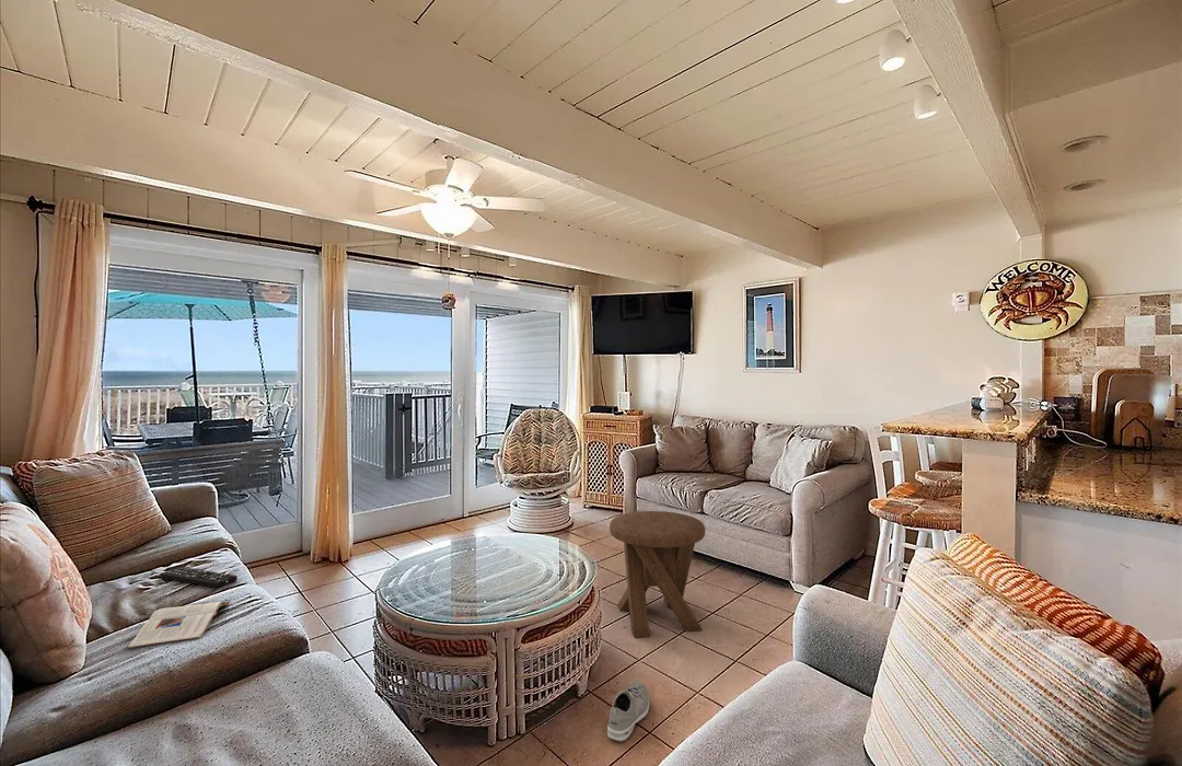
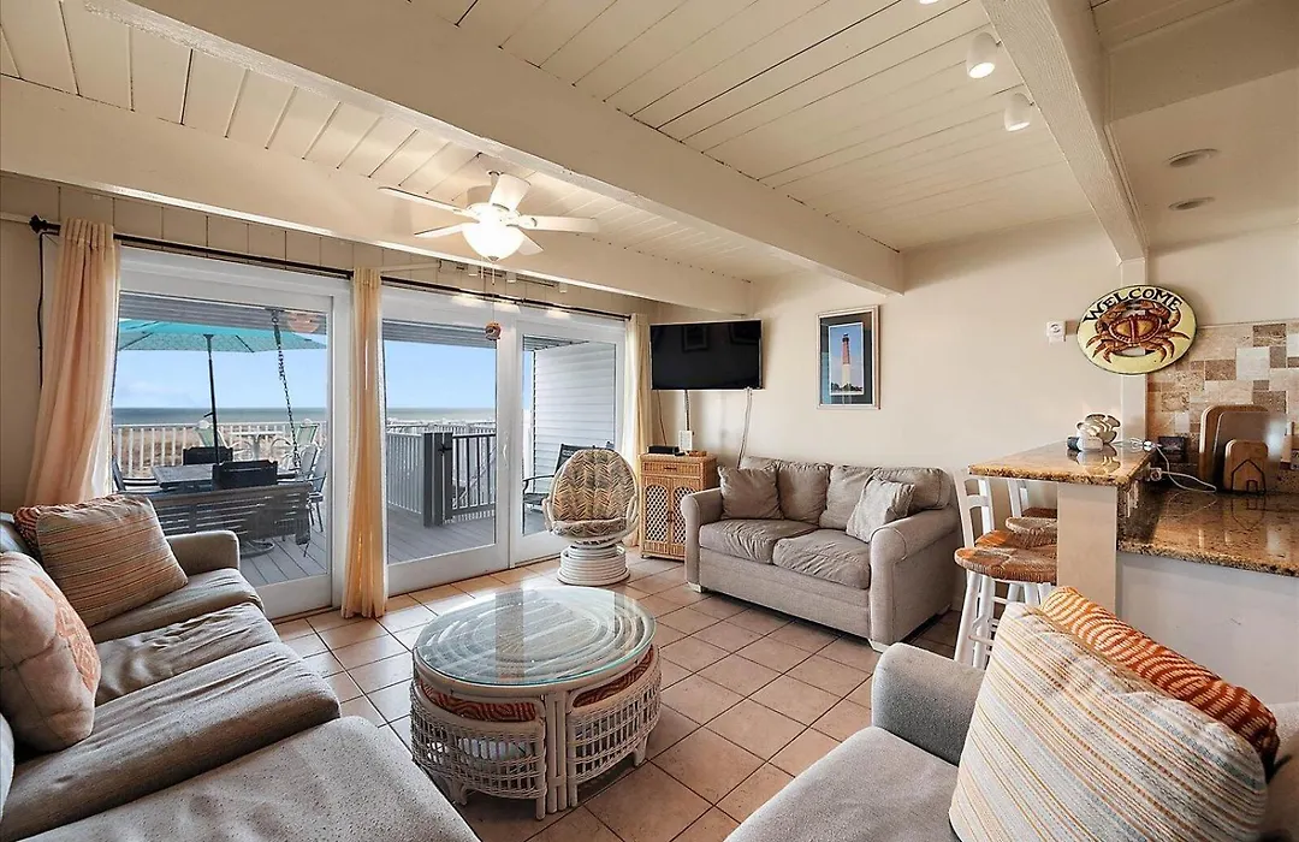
- magazine (183, 617)
- remote control (198, 576)
- sneaker (630, 703)
- music stool (657, 570)
